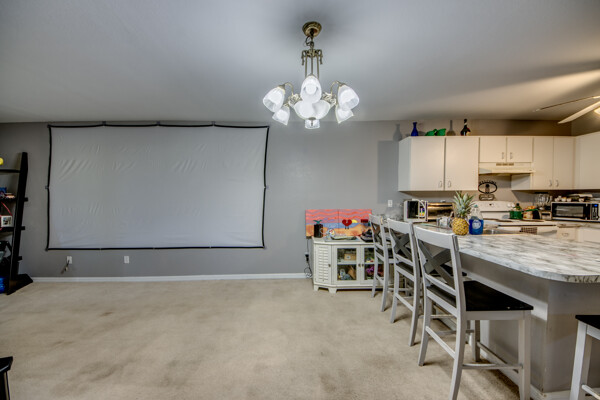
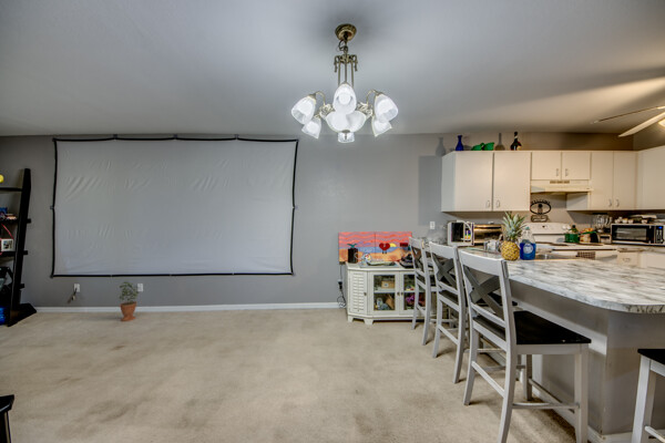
+ potted plant (129, 299)
